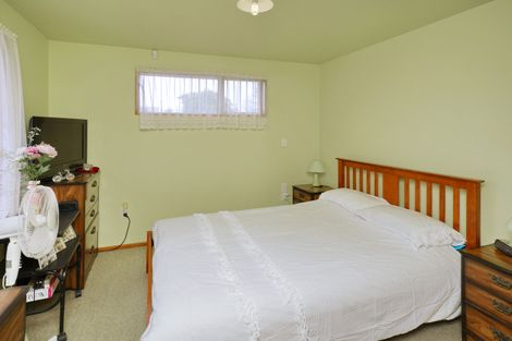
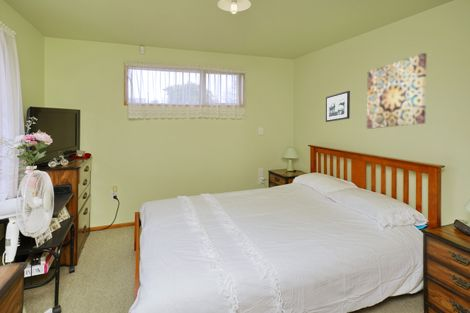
+ picture frame (337, 107)
+ wall art (393, 95)
